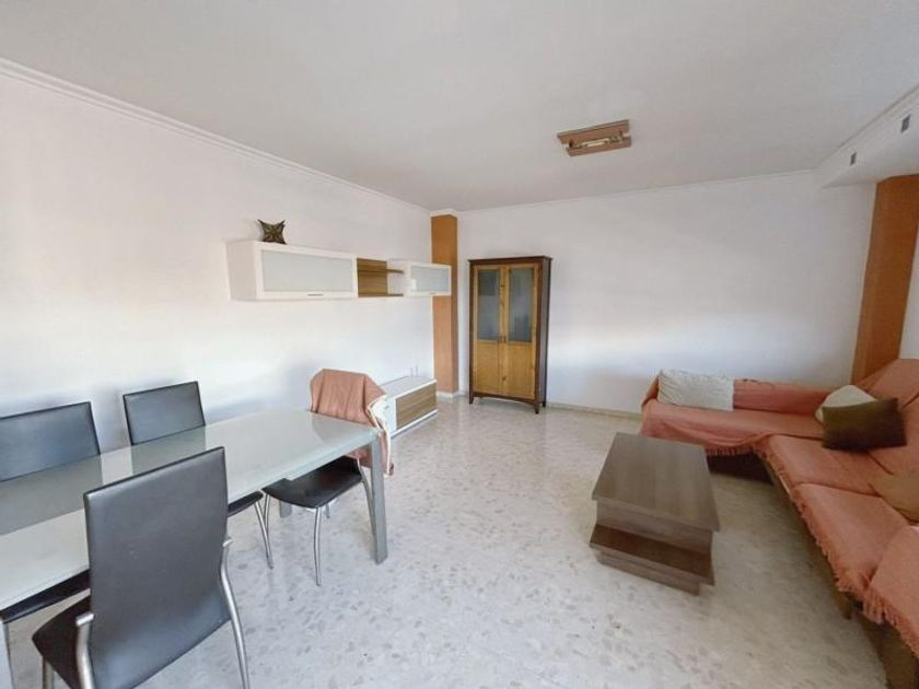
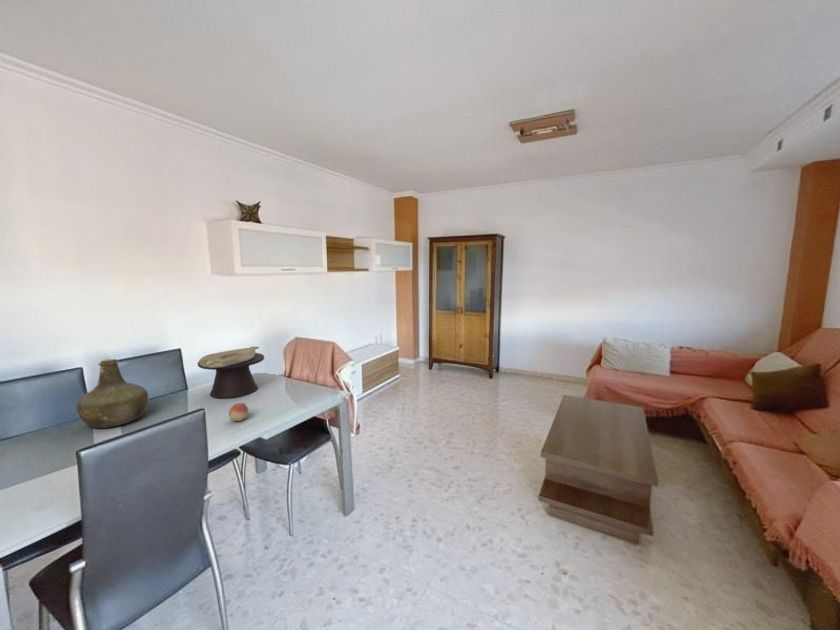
+ fruit (237, 412)
+ decorative bowl (236, 371)
+ bottle (112, 390)
